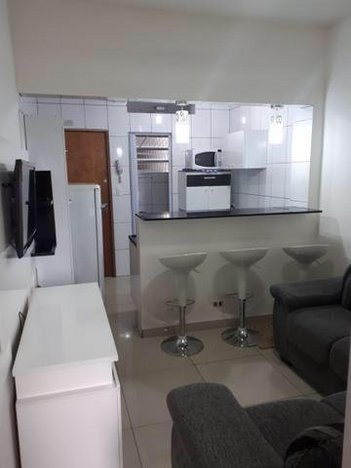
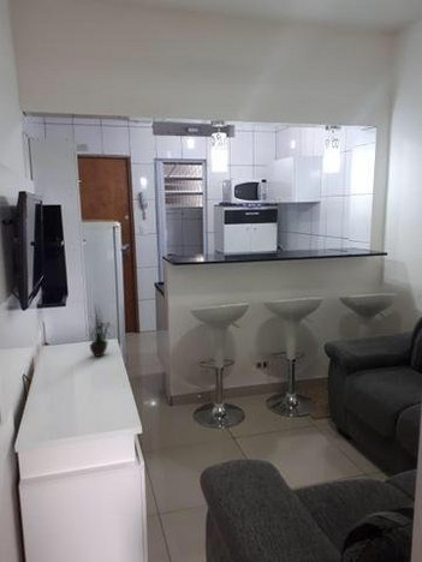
+ potted plant (100, 325)
